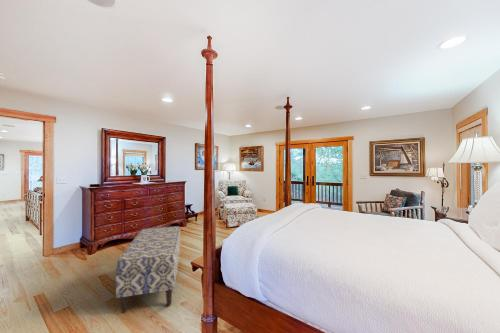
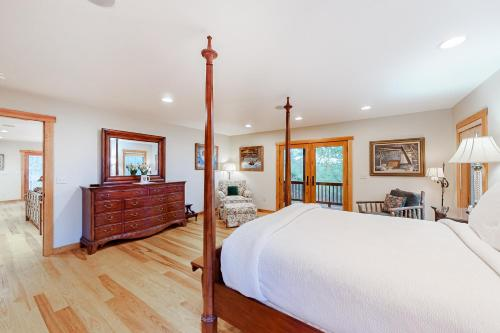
- bench (155, 260)
